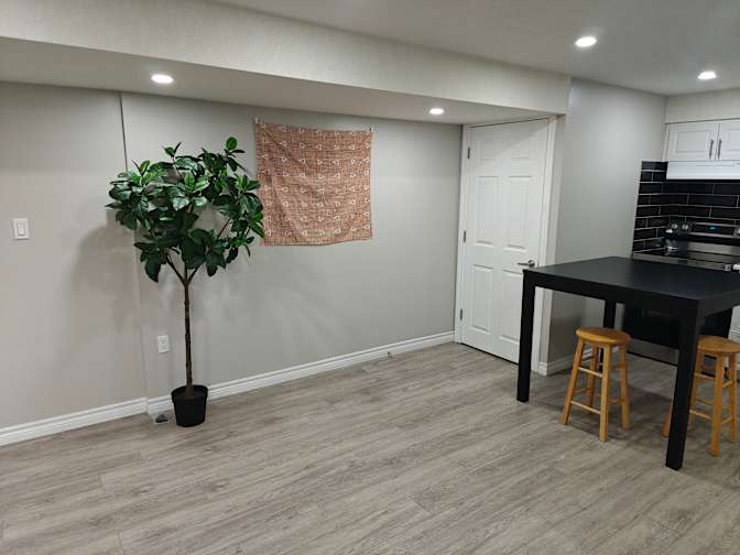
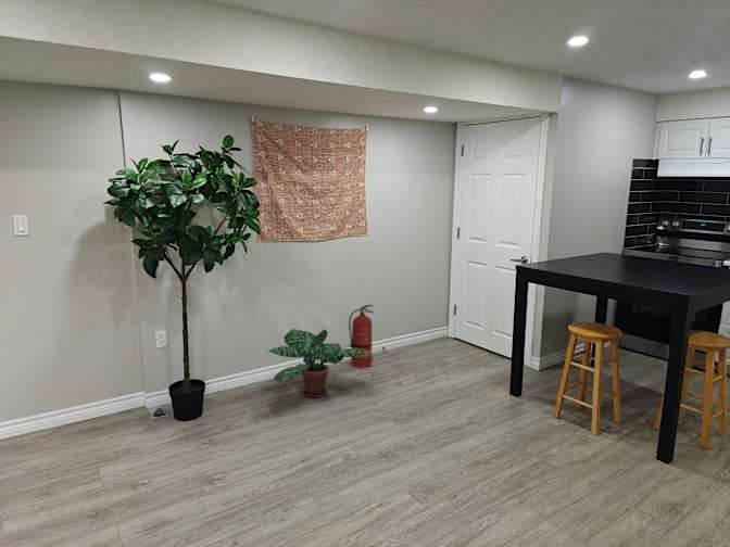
+ fire extinguisher (361, 335)
+ potted plant (310, 358)
